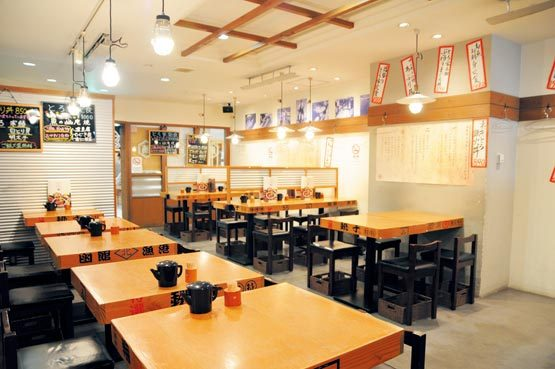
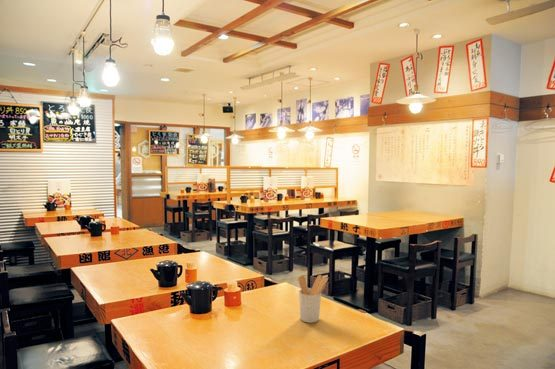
+ utensil holder (313, 297)
